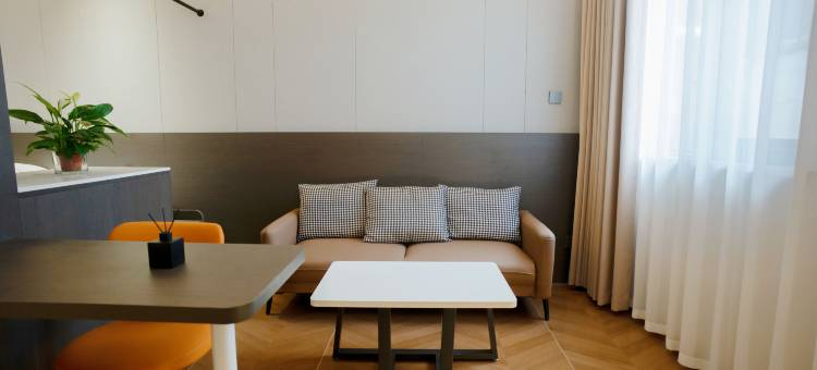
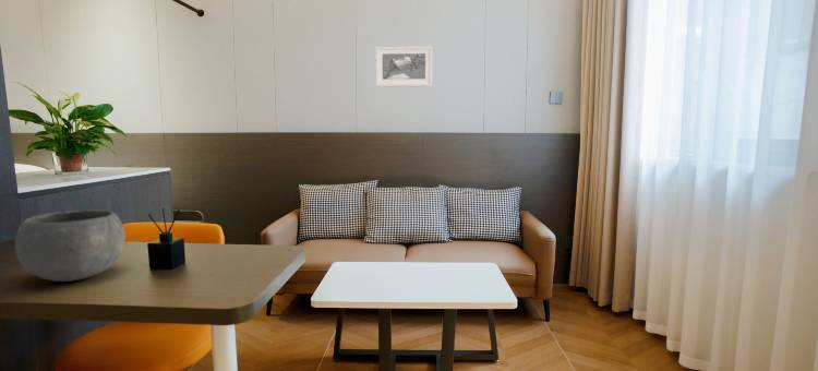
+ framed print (404, 65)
+ bowl (73, 247)
